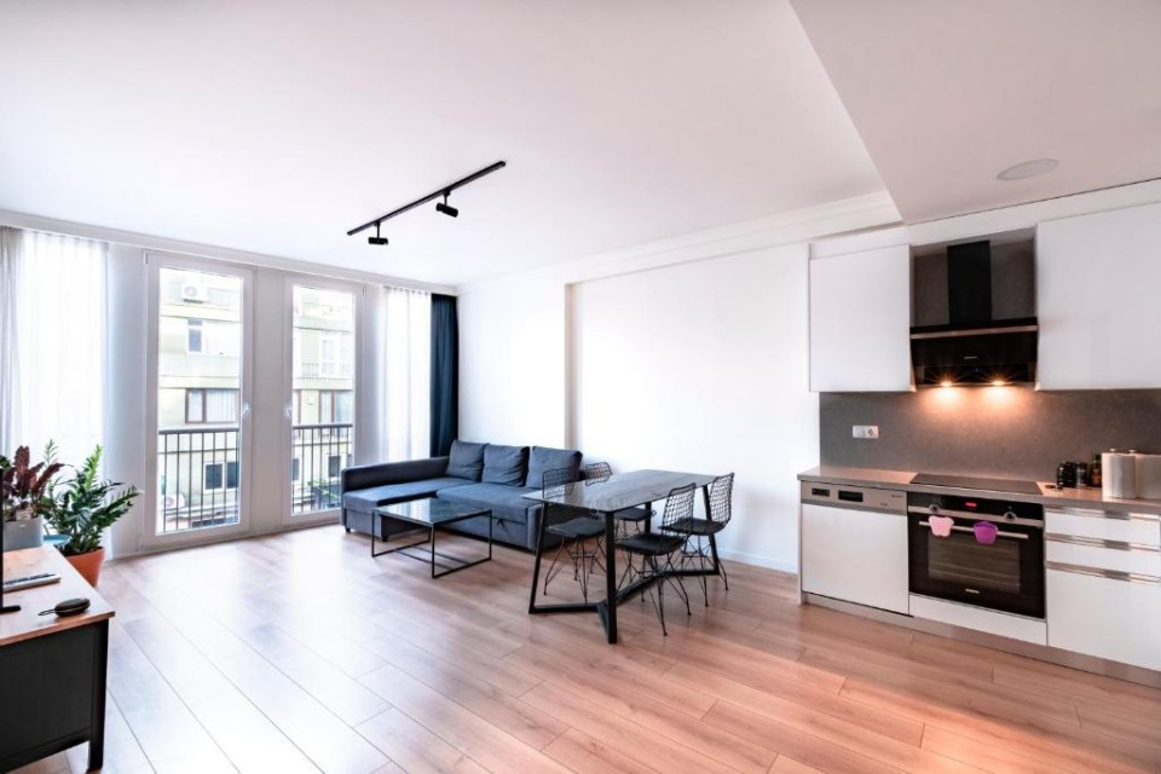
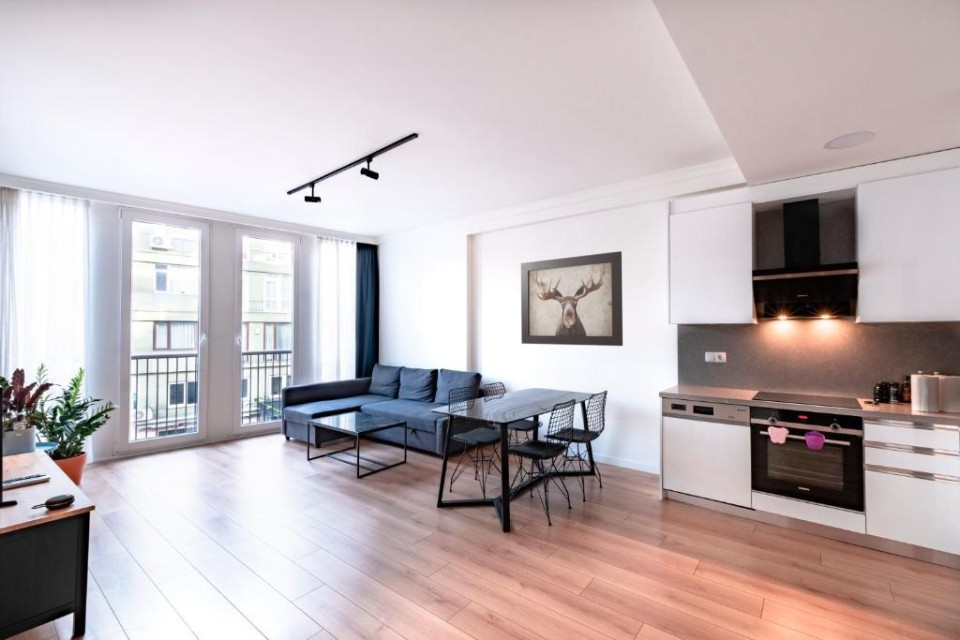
+ wall art (567, 301)
